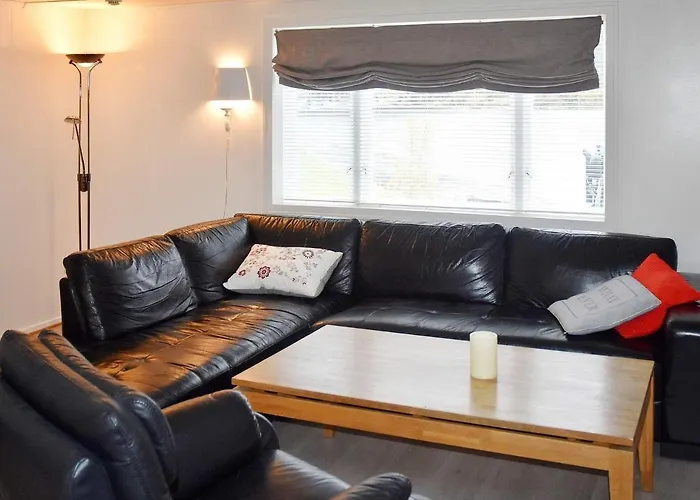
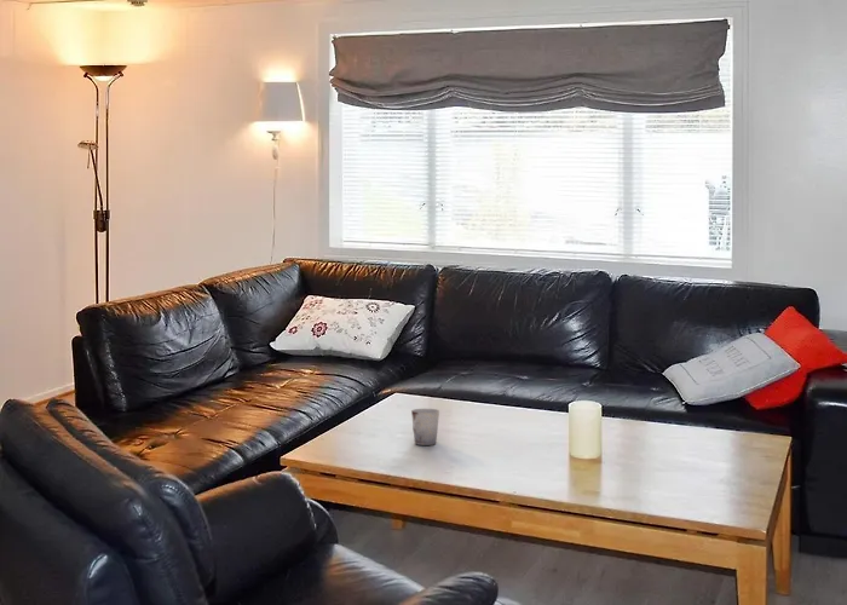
+ cup (422, 427)
